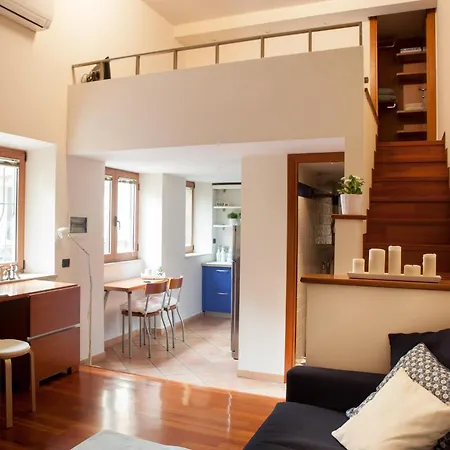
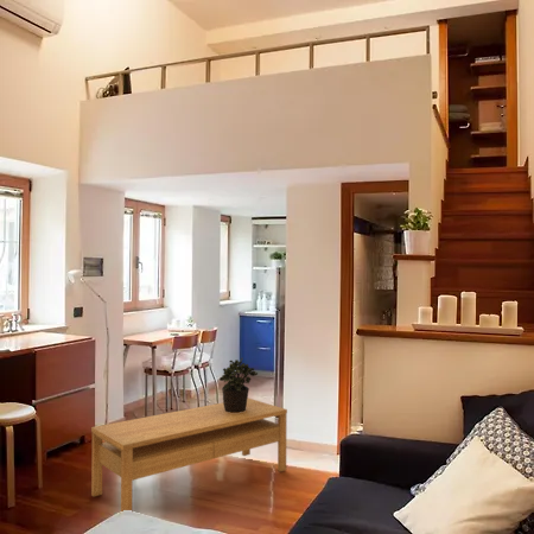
+ potted plant (237, 383)
+ coffee table (195, 450)
